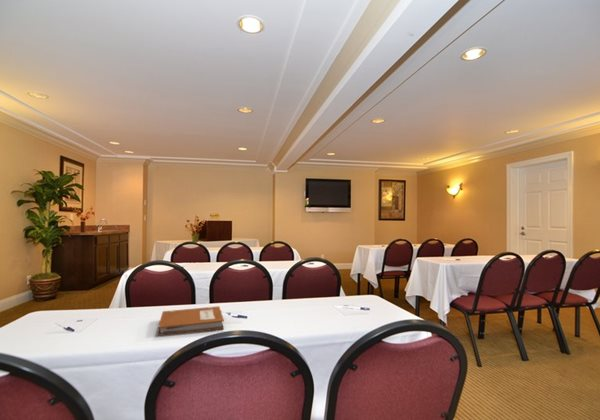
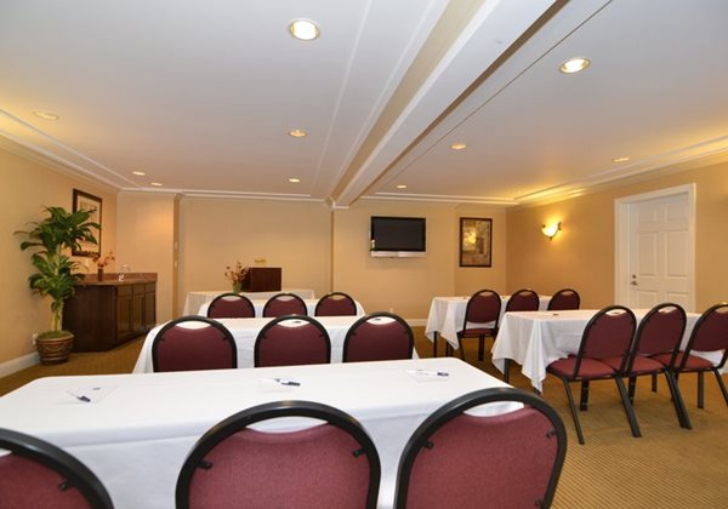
- notebook (193, 319)
